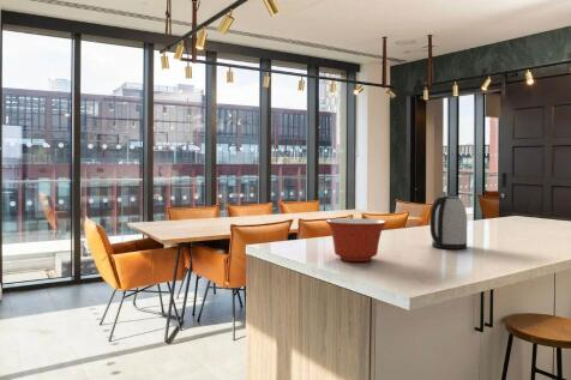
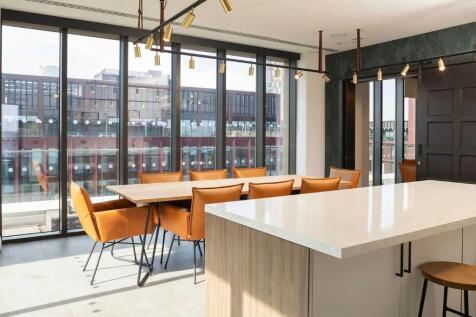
- mixing bowl (355, 240)
- kettle (445, 221)
